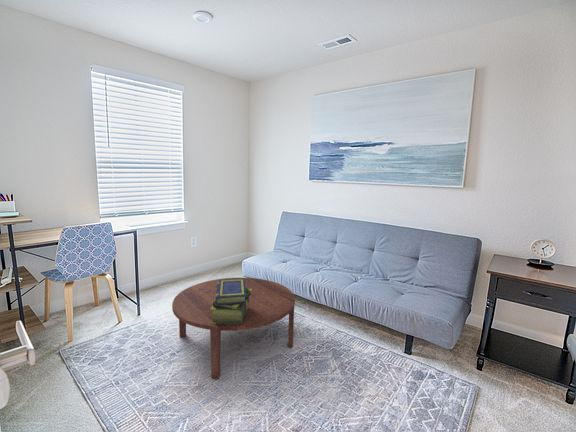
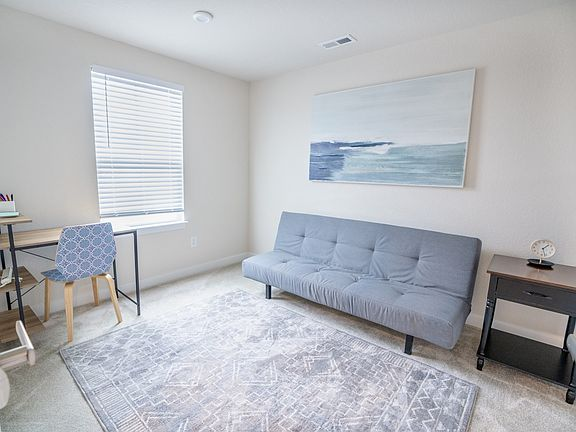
- coffee table (235, 324)
- stack of books (232, 299)
